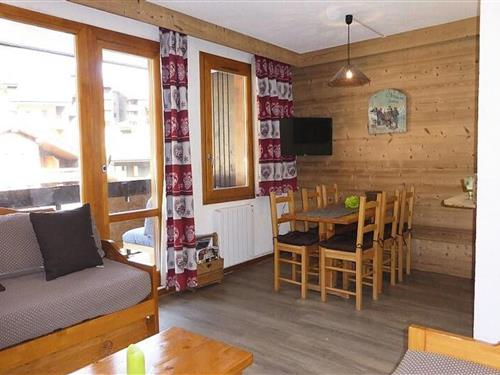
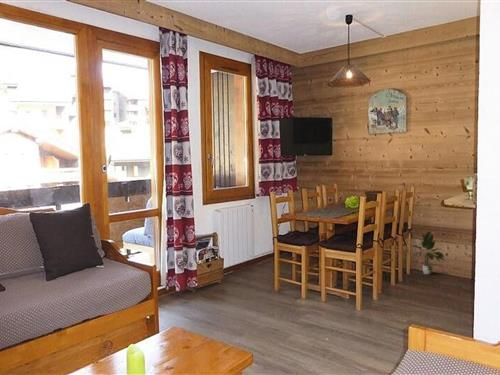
+ potted plant (427, 253)
